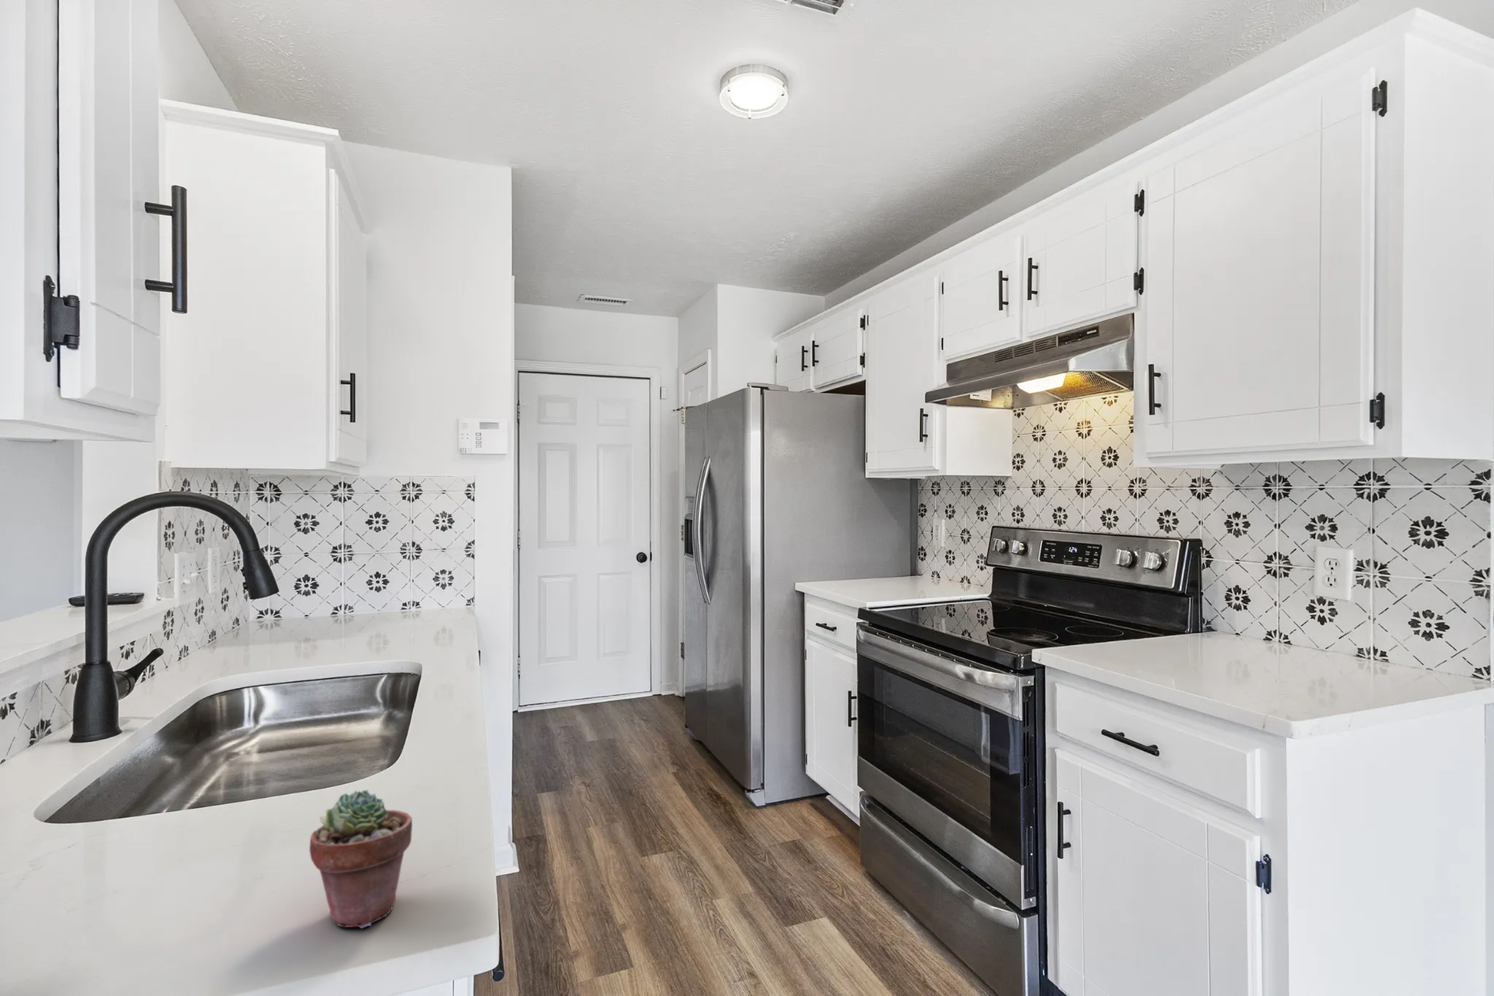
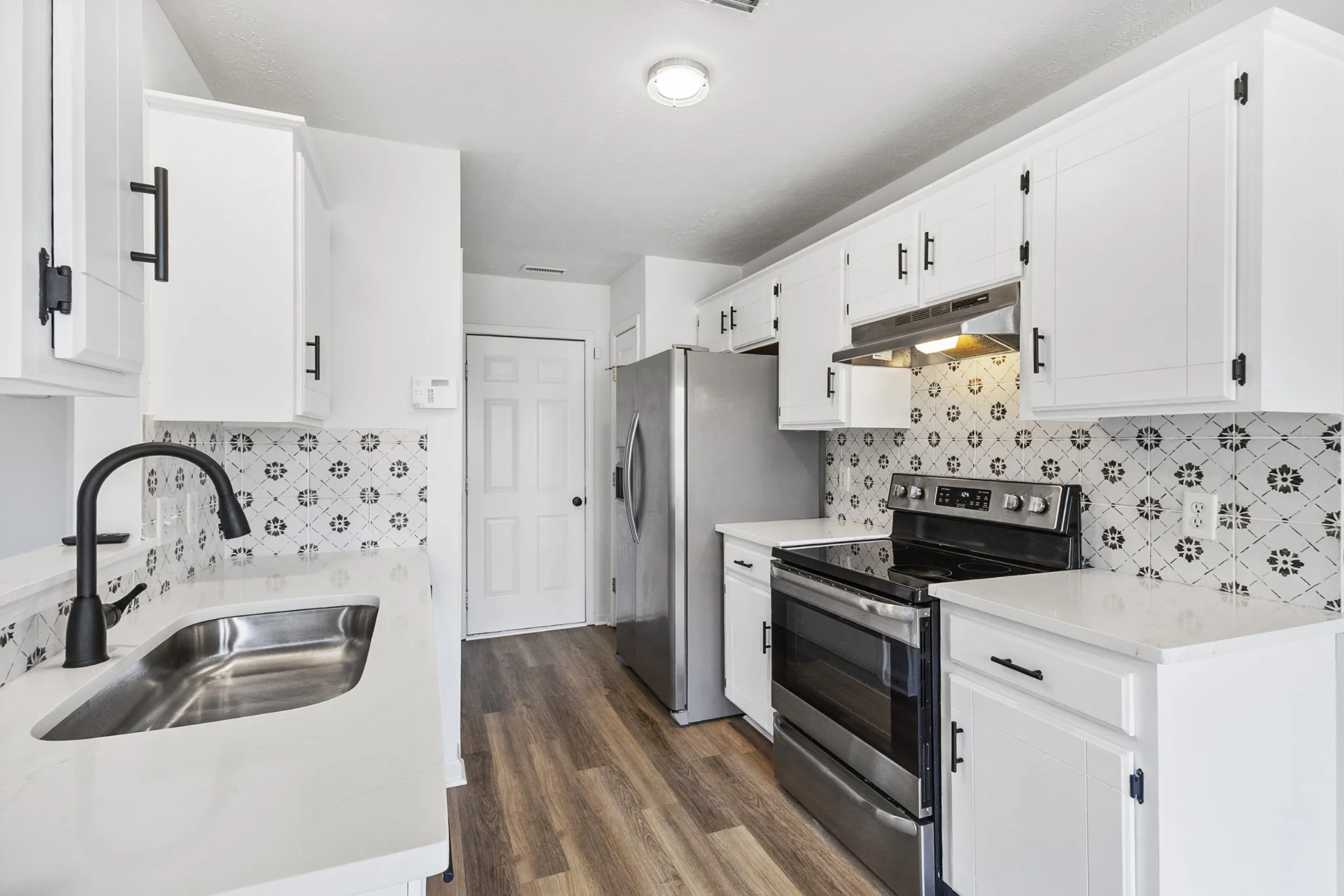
- potted succulent (362, 850)
